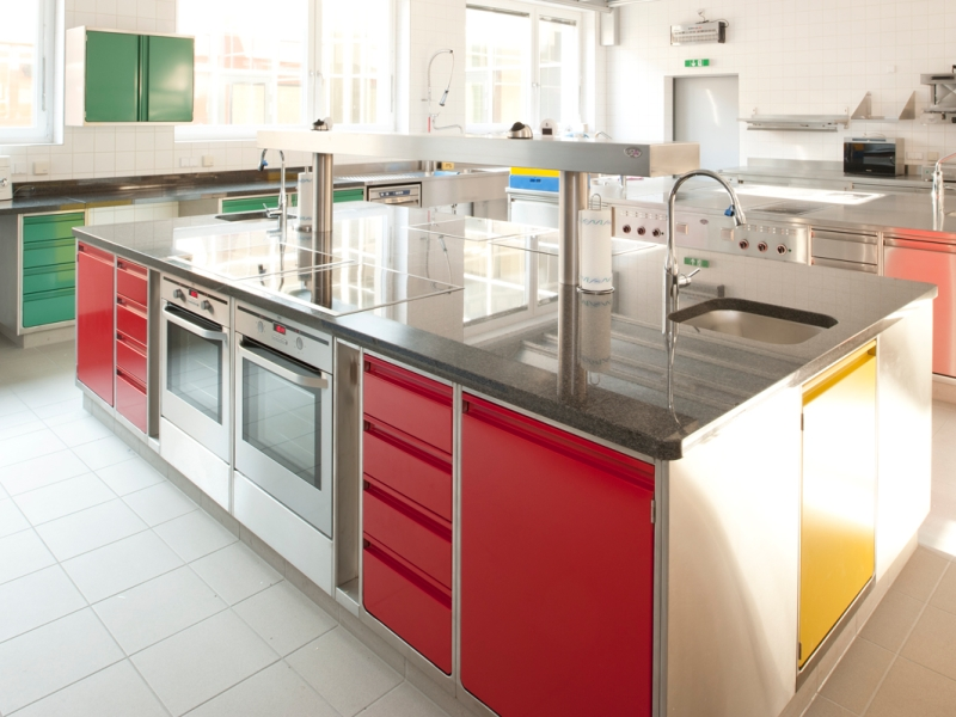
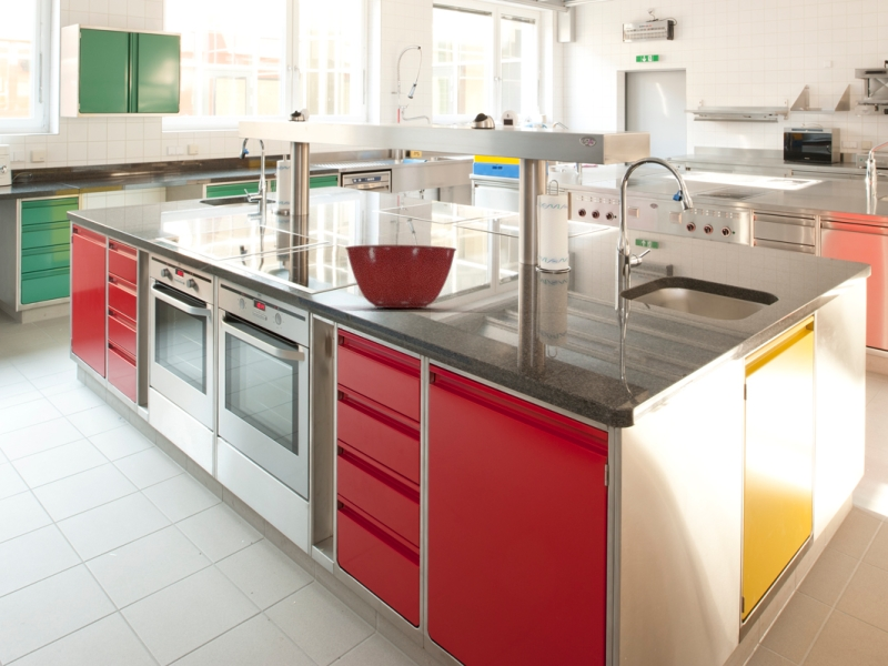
+ mixing bowl (401, 276)
